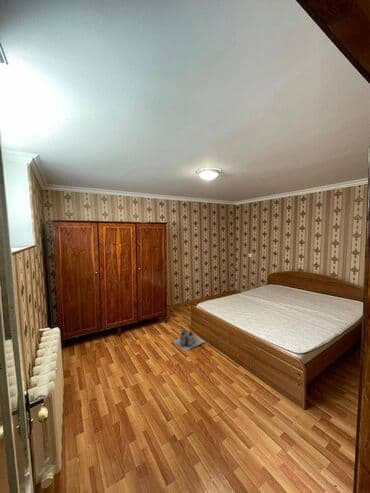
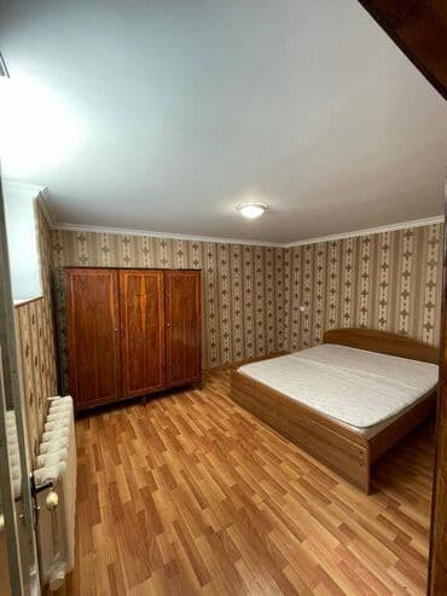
- boots (188, 335)
